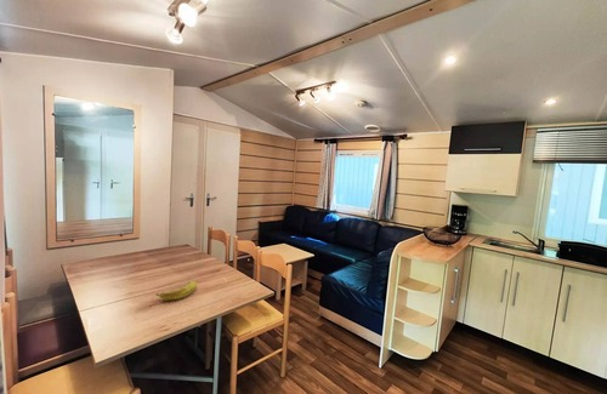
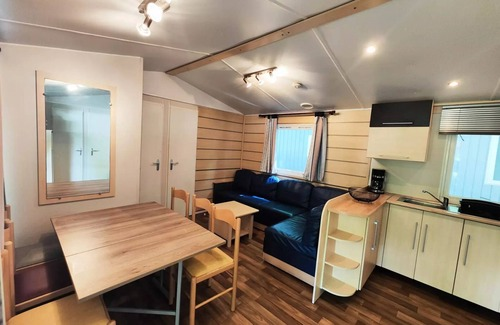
- banana (177, 290)
